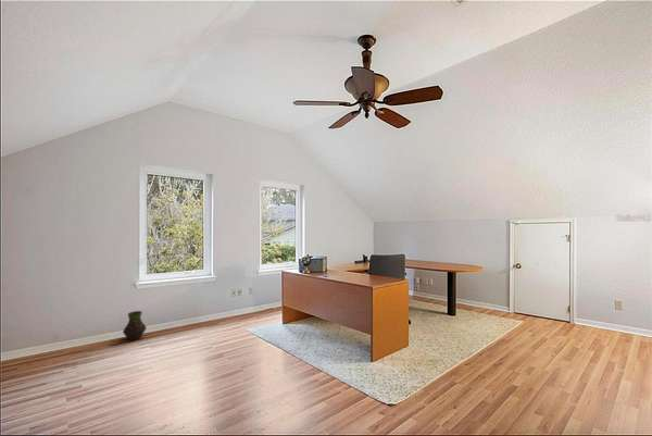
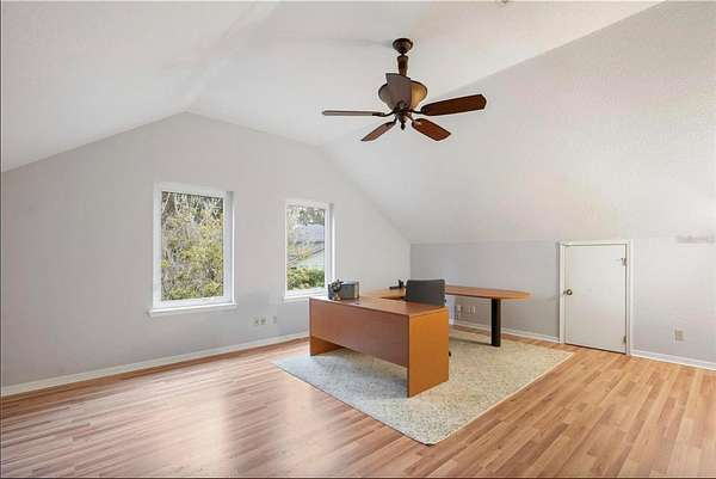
- vase (135, 325)
